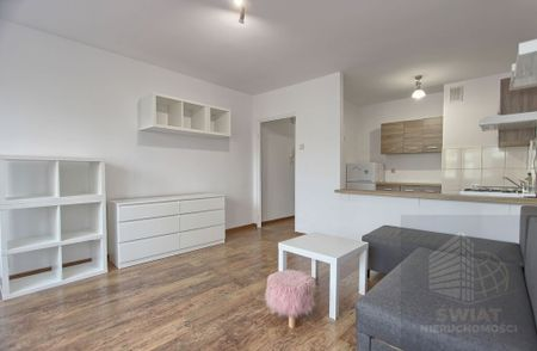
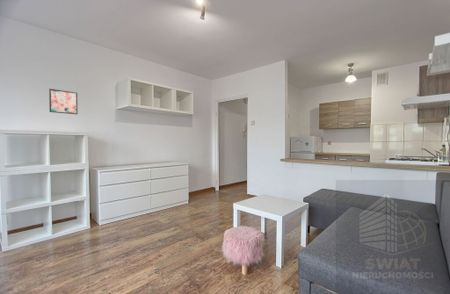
+ wall art (63, 102)
